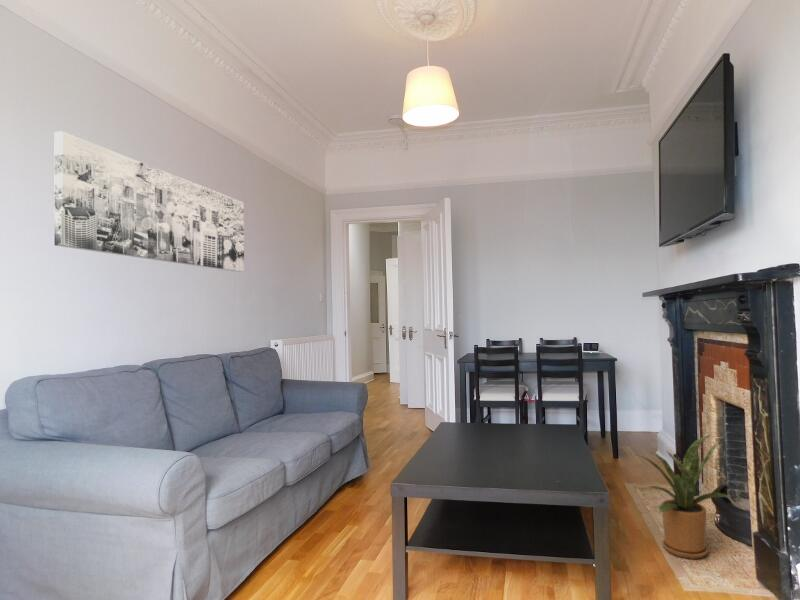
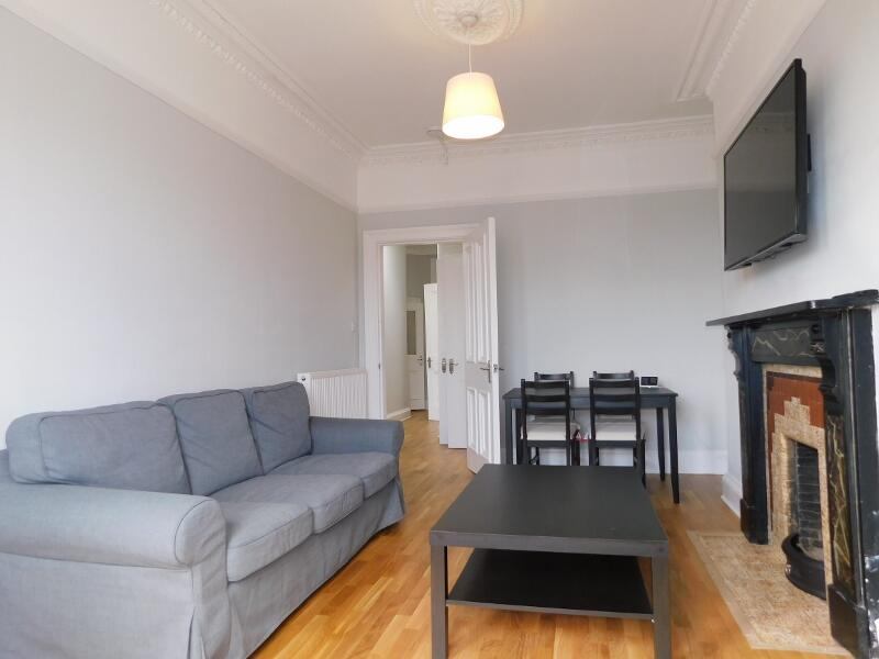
- house plant (678, 491)
- wall art (171, 218)
